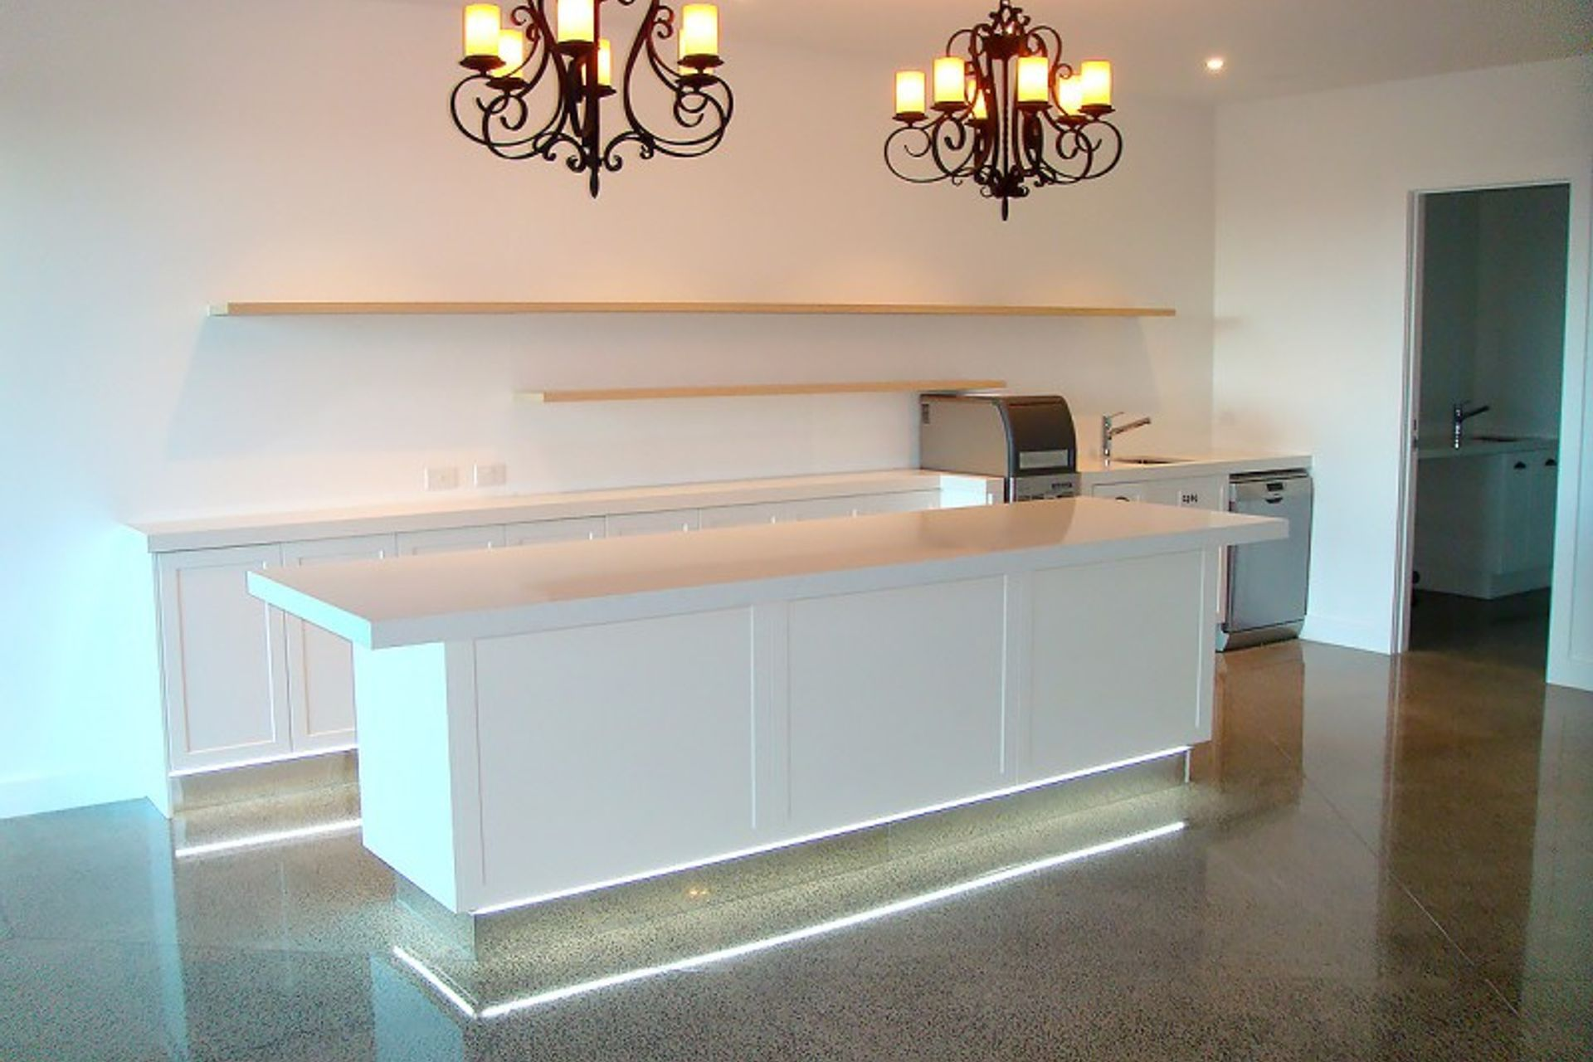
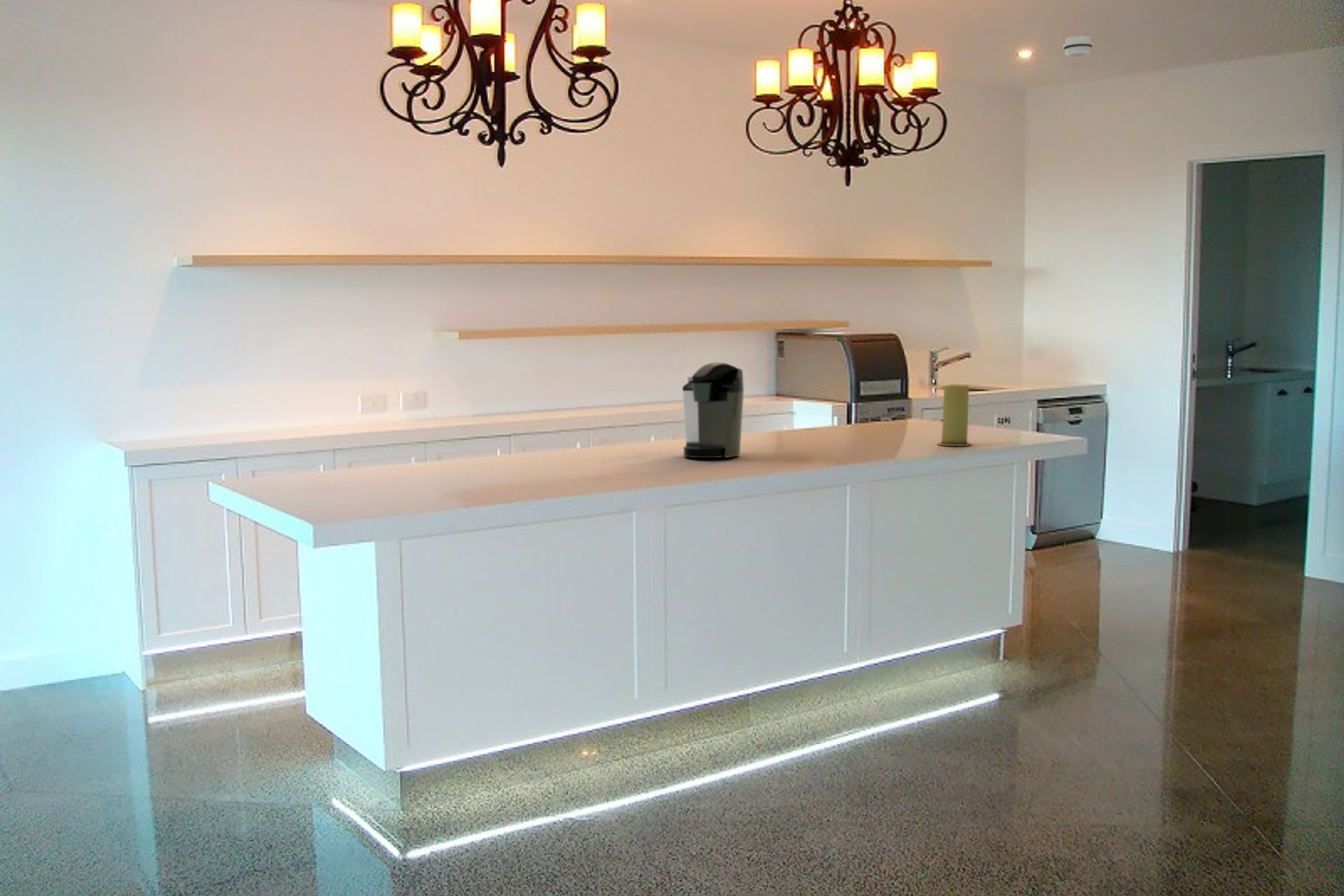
+ coffee maker (701, 408)
+ candle (955, 414)
+ smoke detector (1077, 46)
